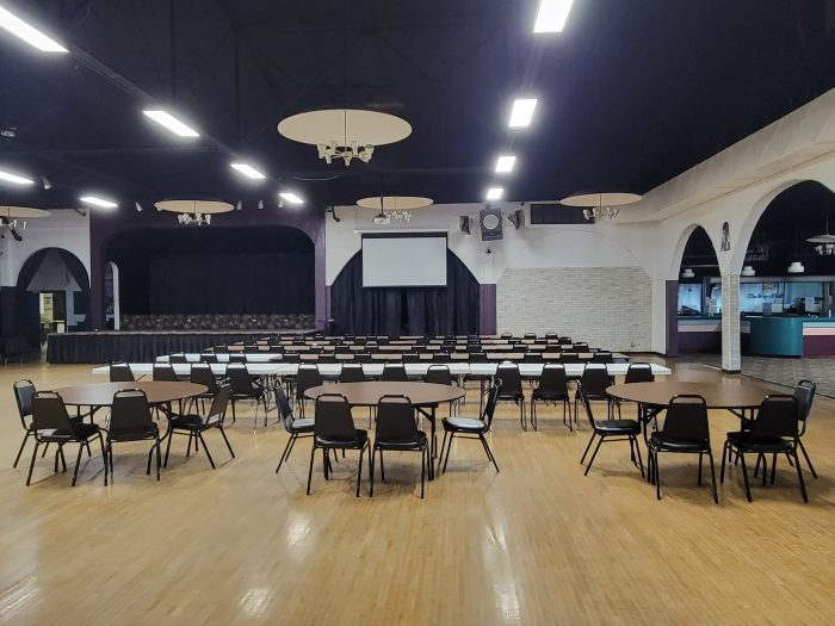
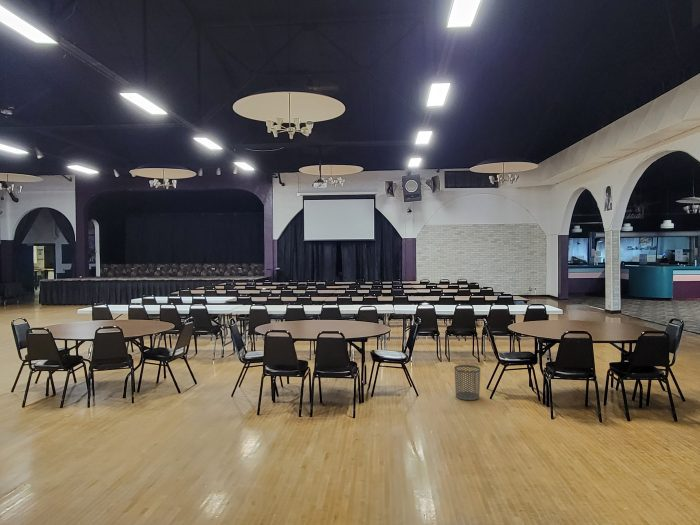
+ waste bin (467, 382)
